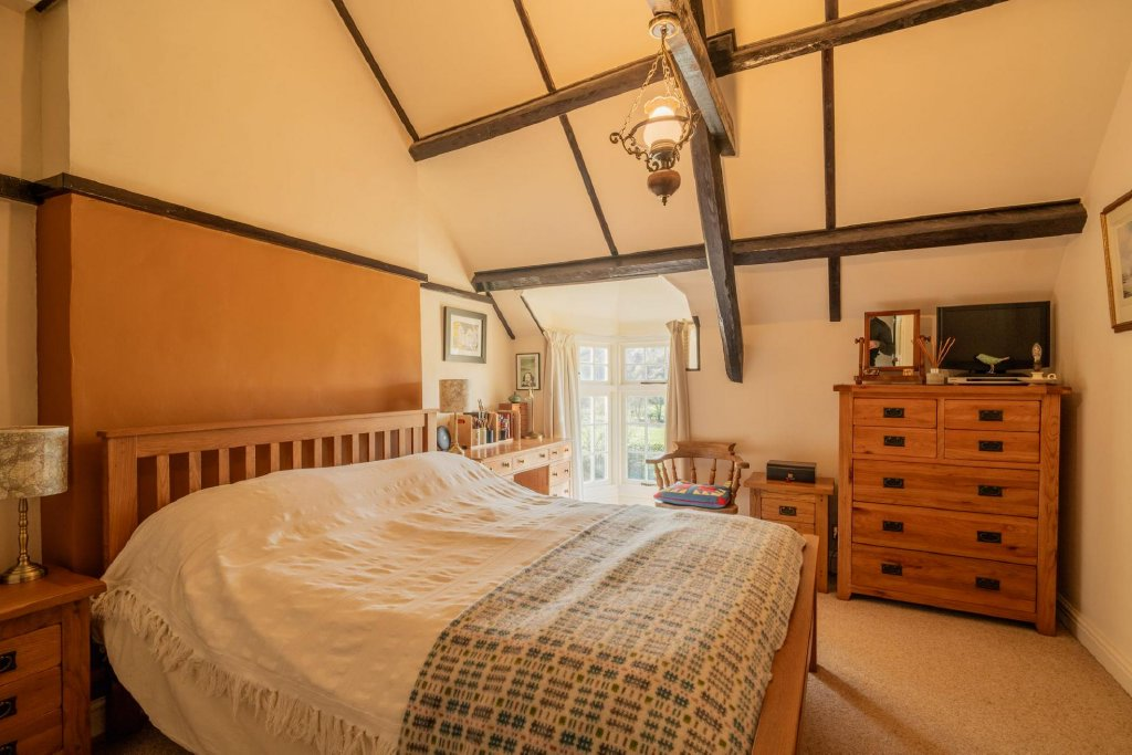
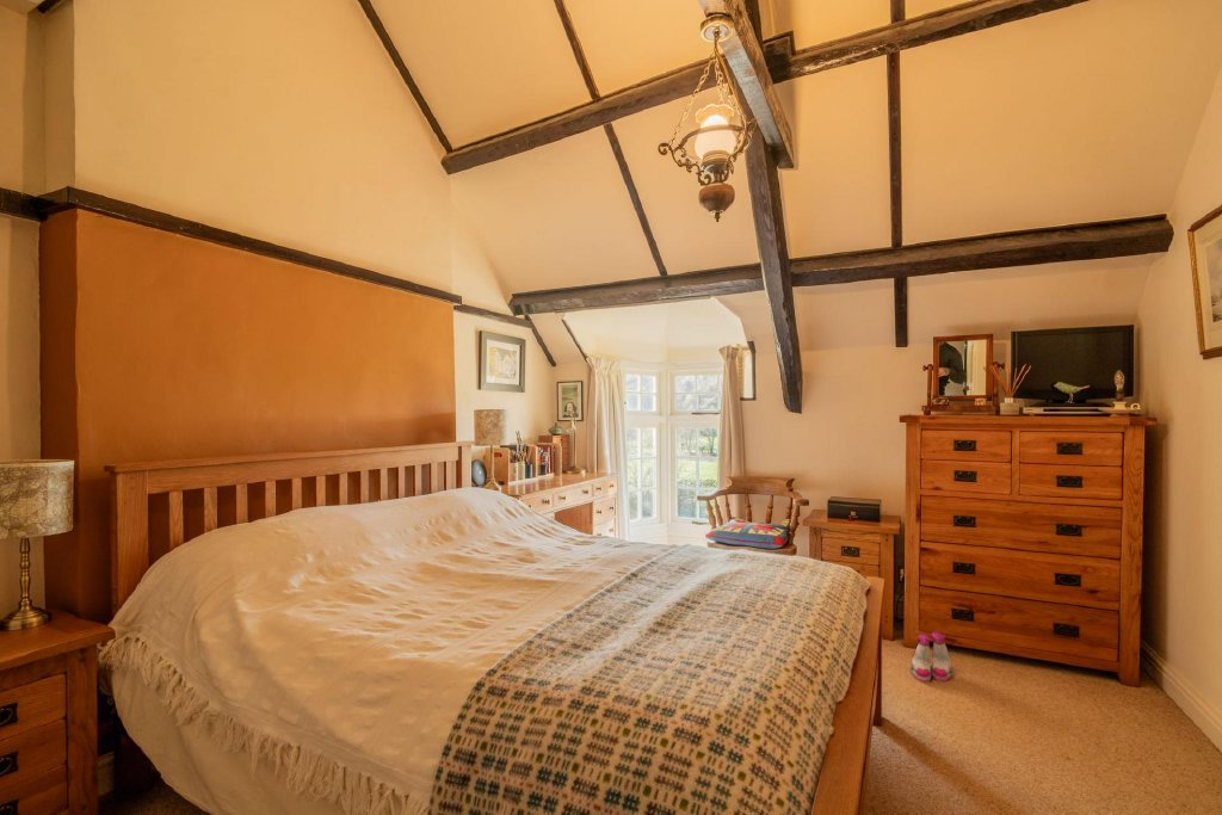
+ boots (928, 653)
